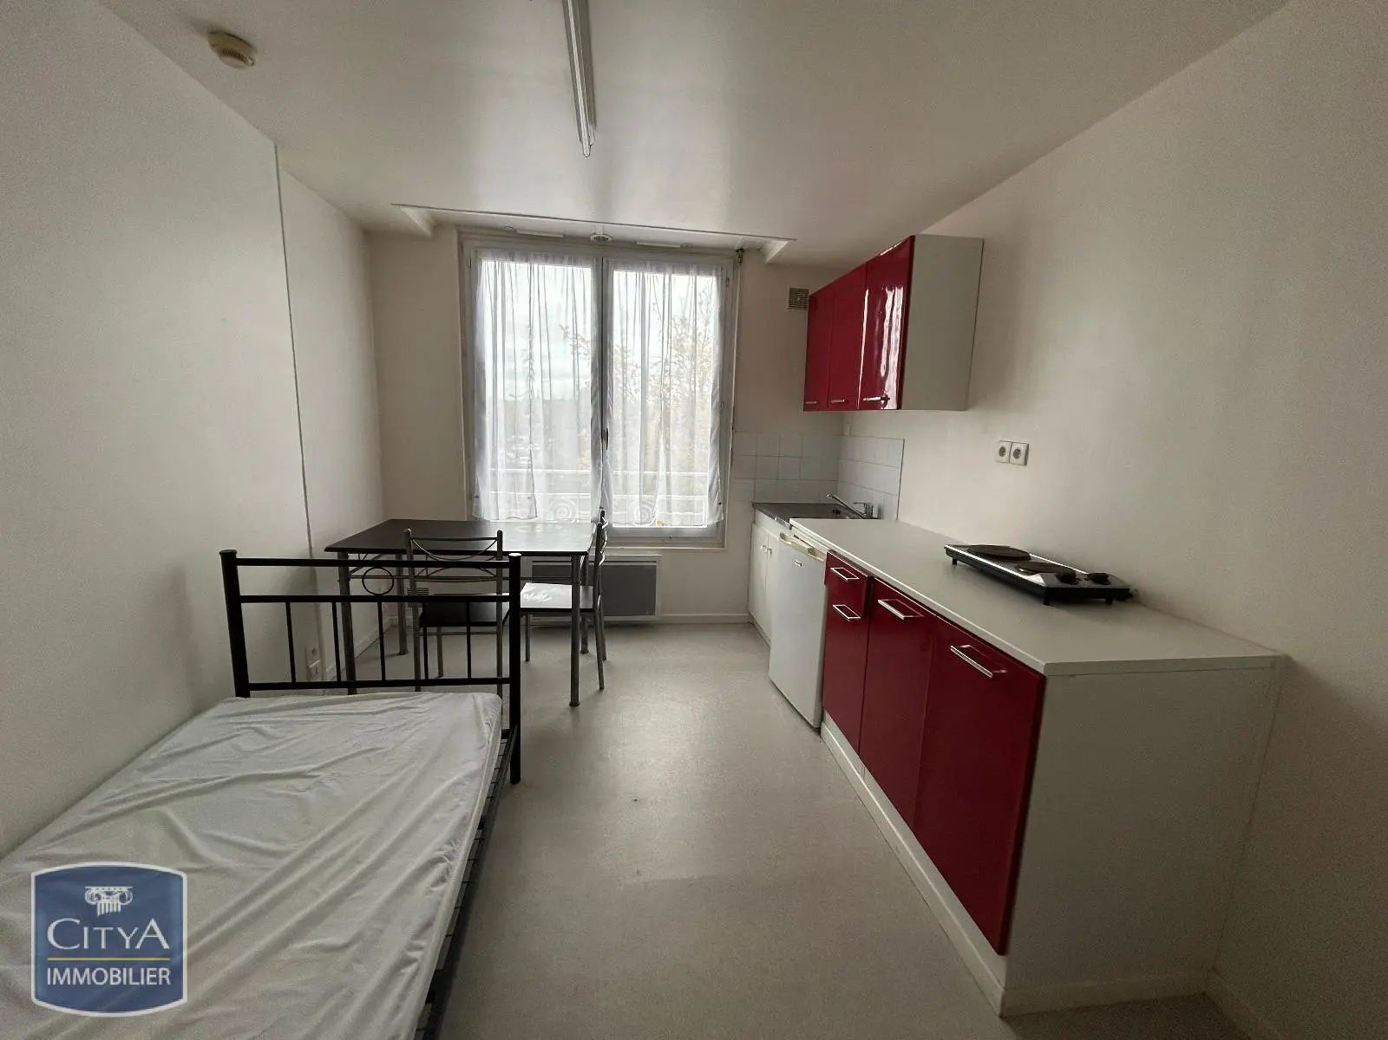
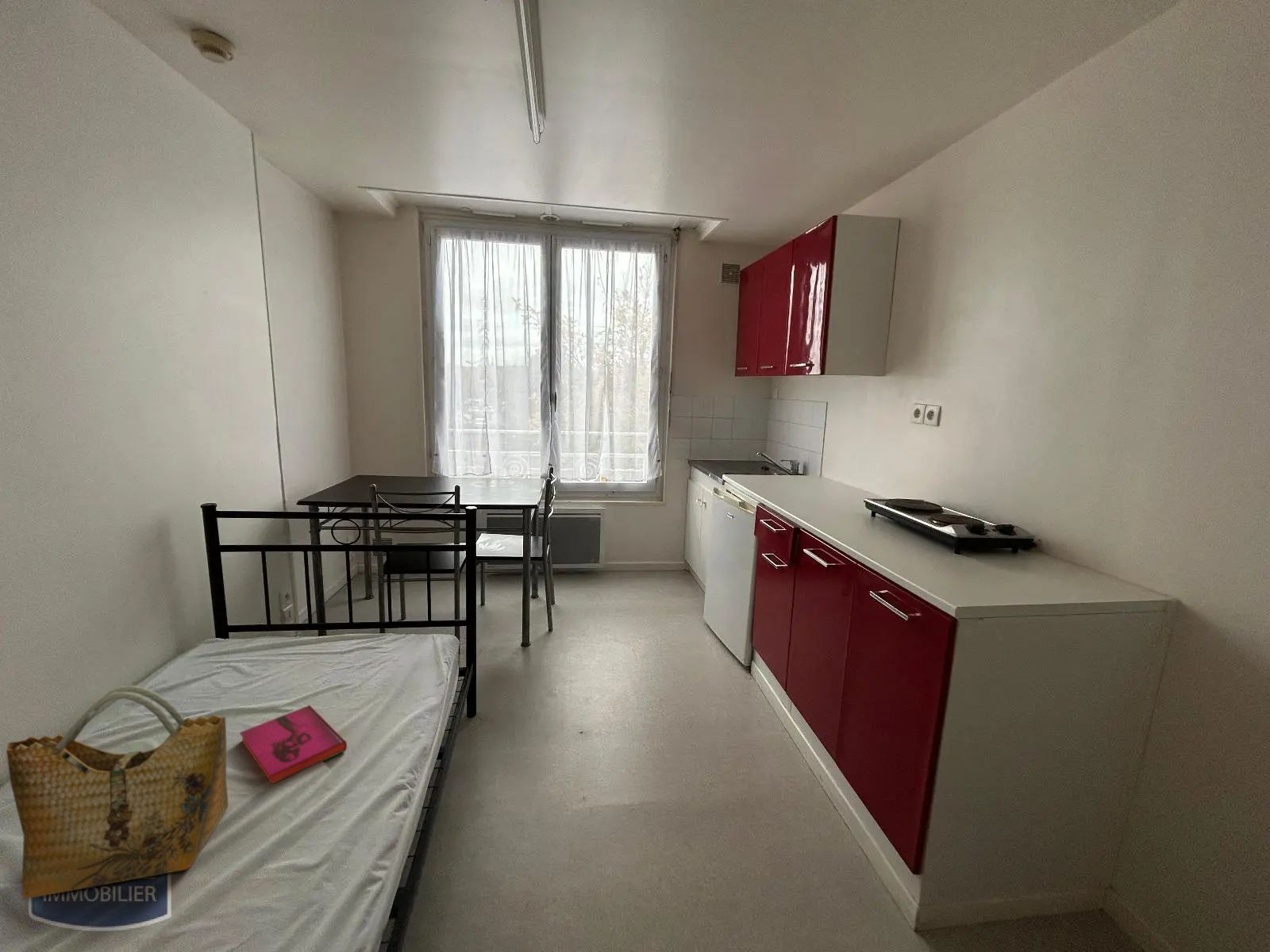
+ grocery bag (125, 771)
+ hardback book (293, 741)
